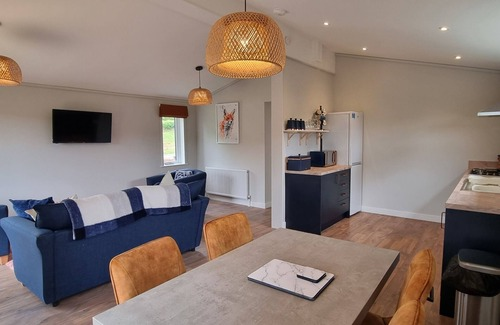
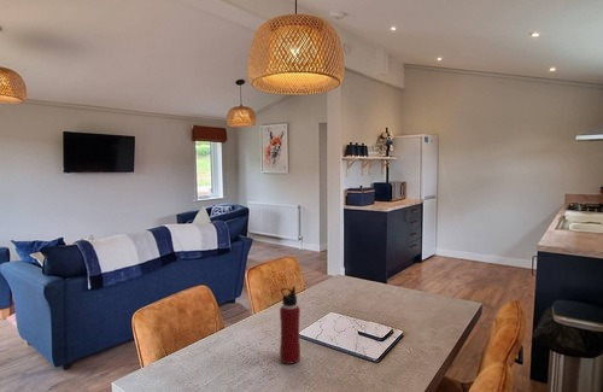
+ water bottle (289, 323)
